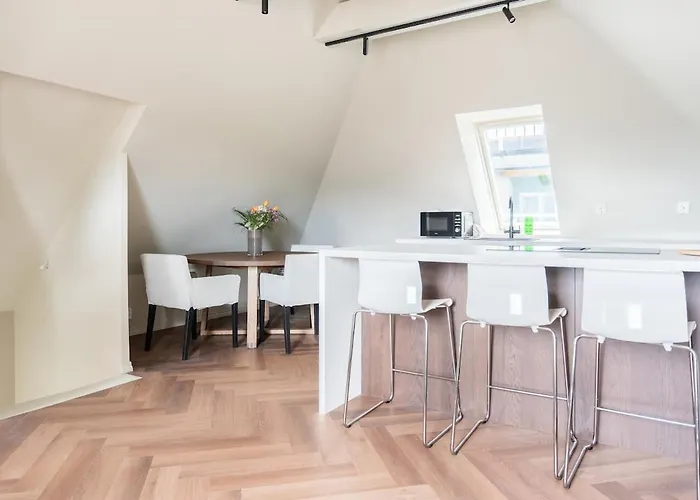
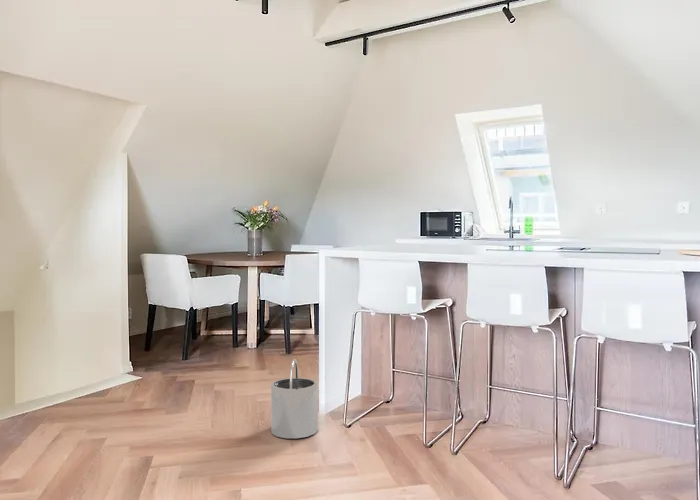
+ bucket (294, 394)
